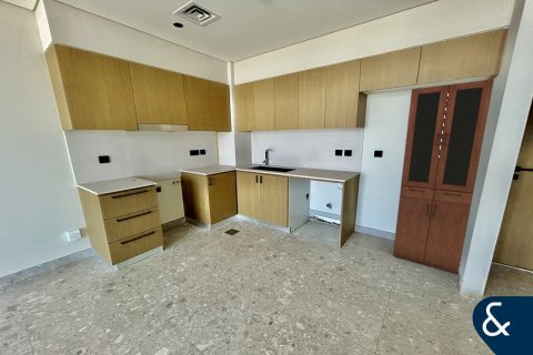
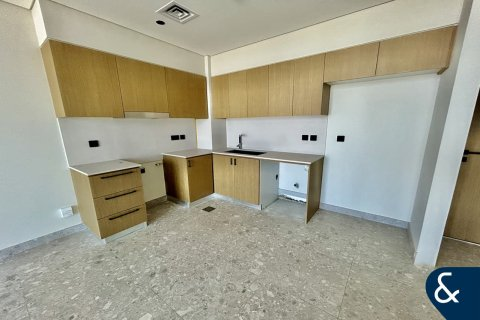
- cabinet (434, 179)
